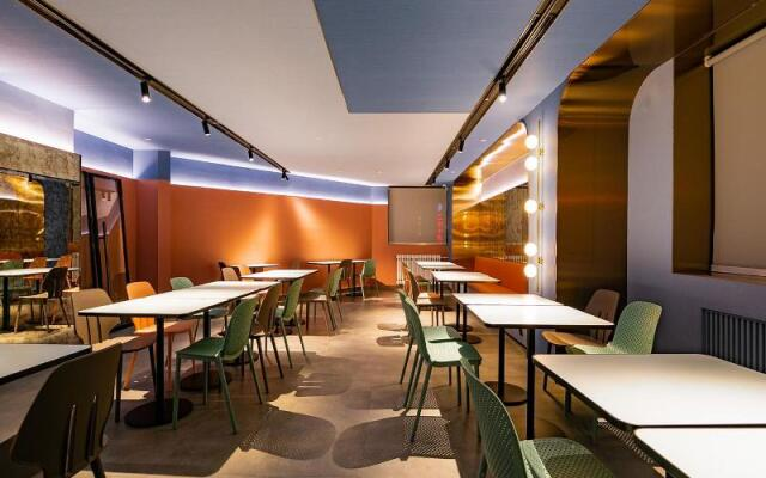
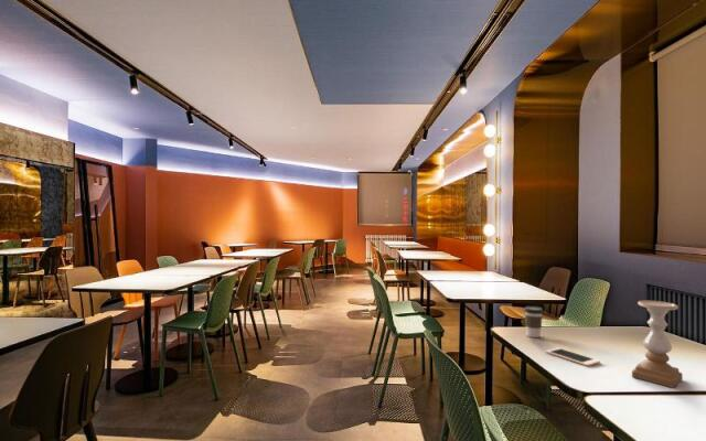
+ cell phone (571, 356)
+ coffee cup (533, 321)
+ candle holder (656, 341)
